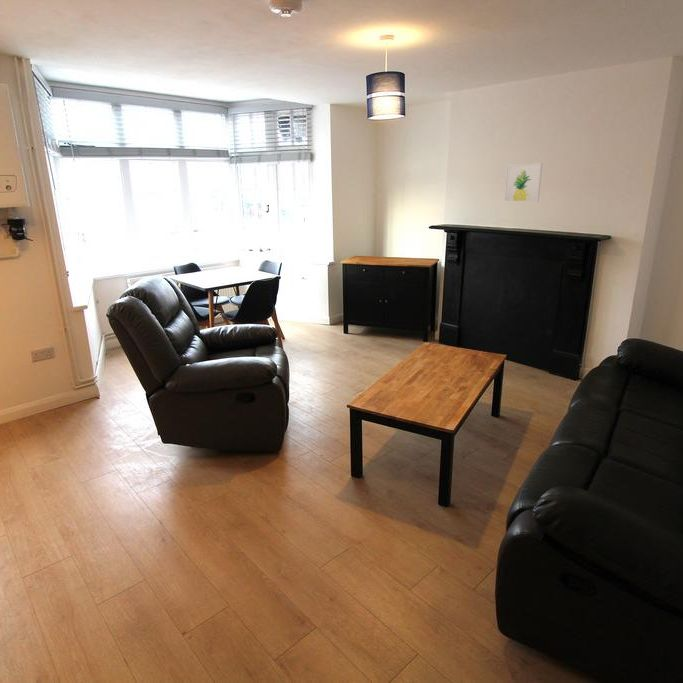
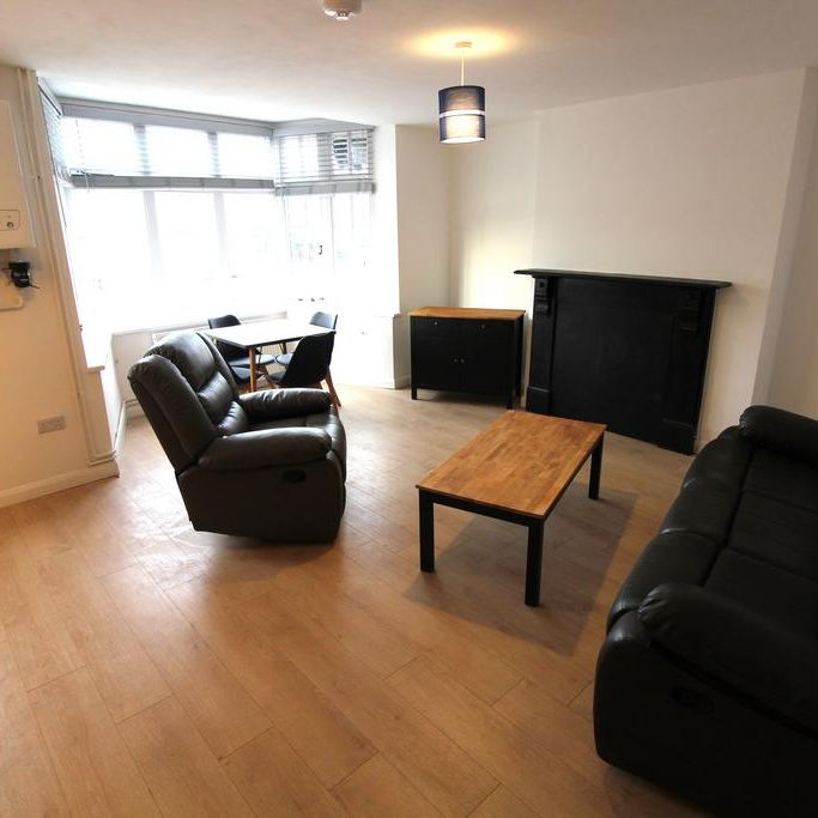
- wall art (522, 183)
